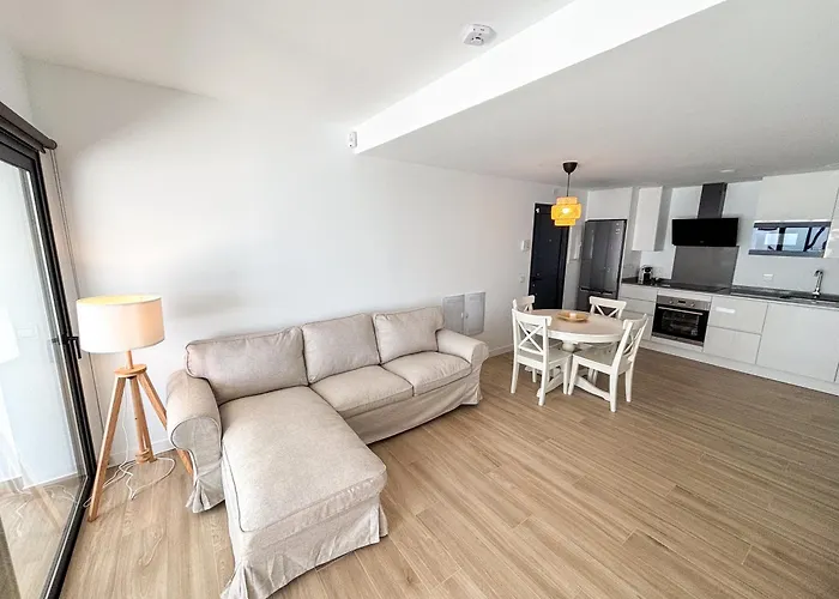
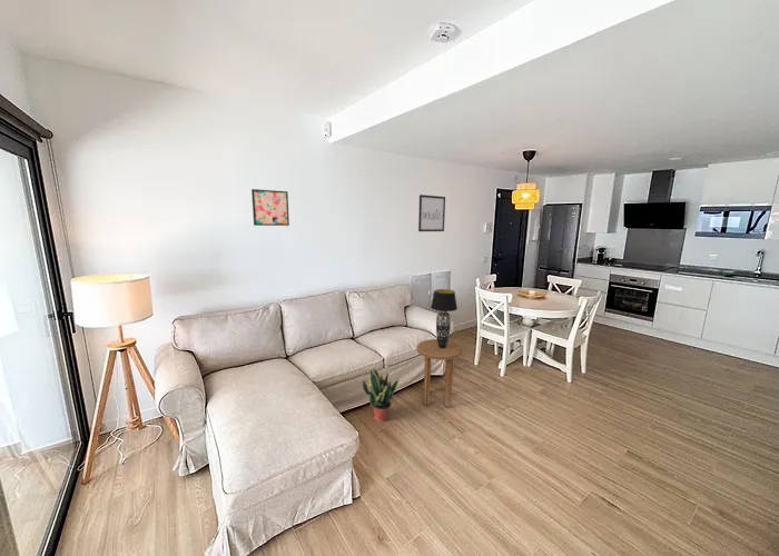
+ potted plant (383, 393)
+ side table (445, 373)
+ table lamp (443, 319)
+ wall art (270, 208)
+ wall art (432, 214)
